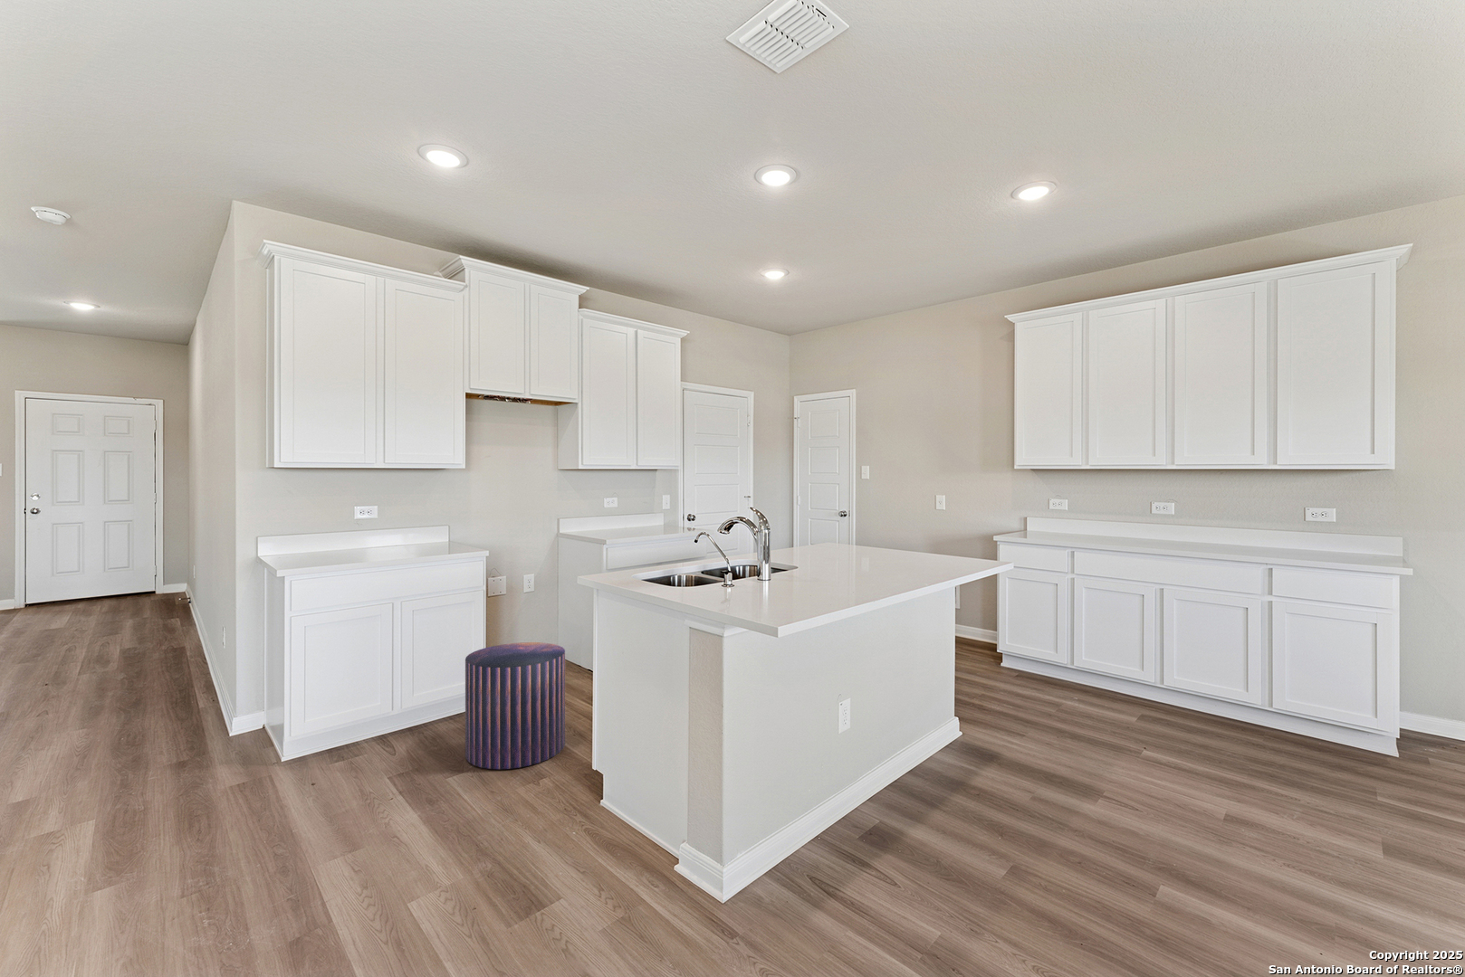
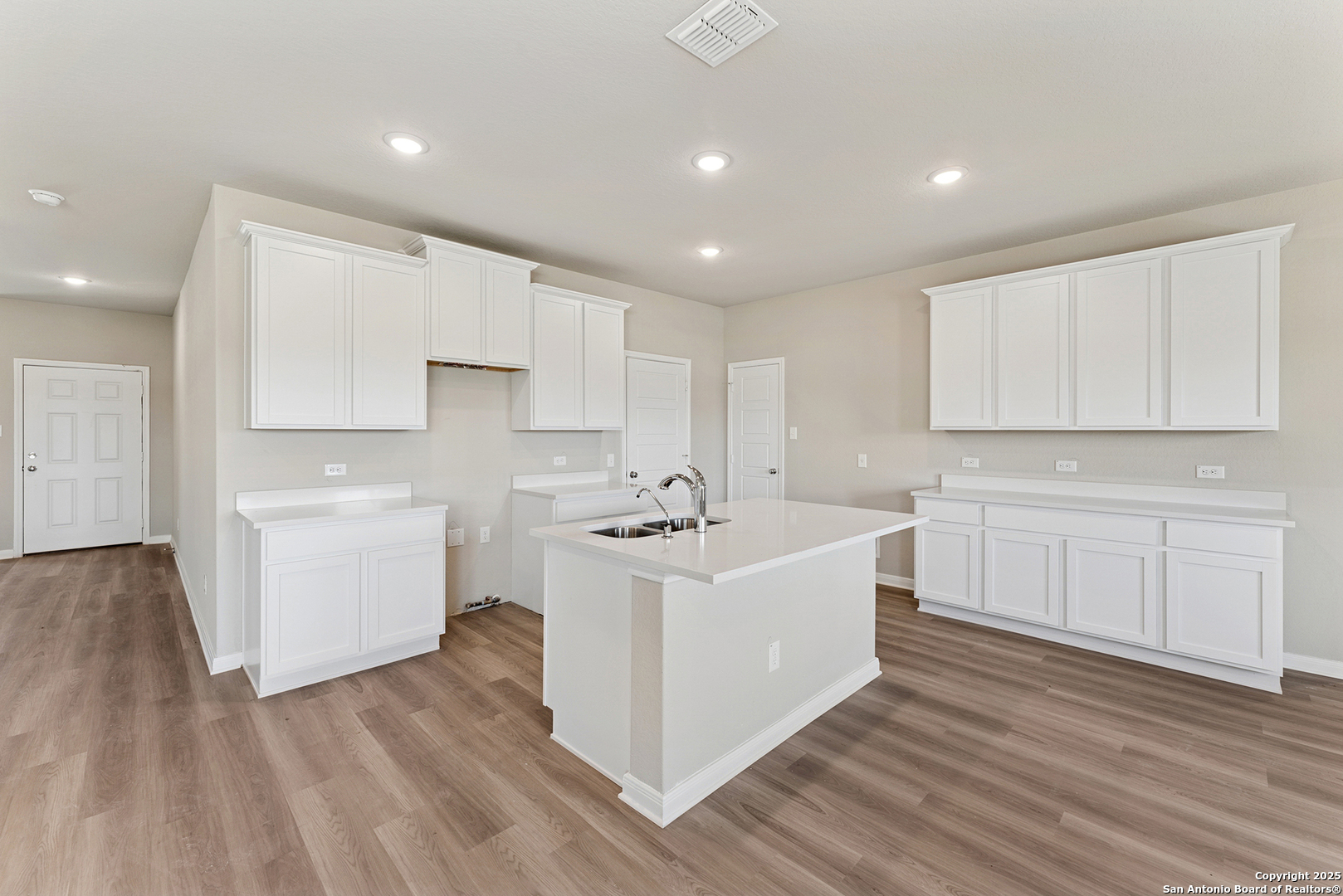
- stool (516, 700)
